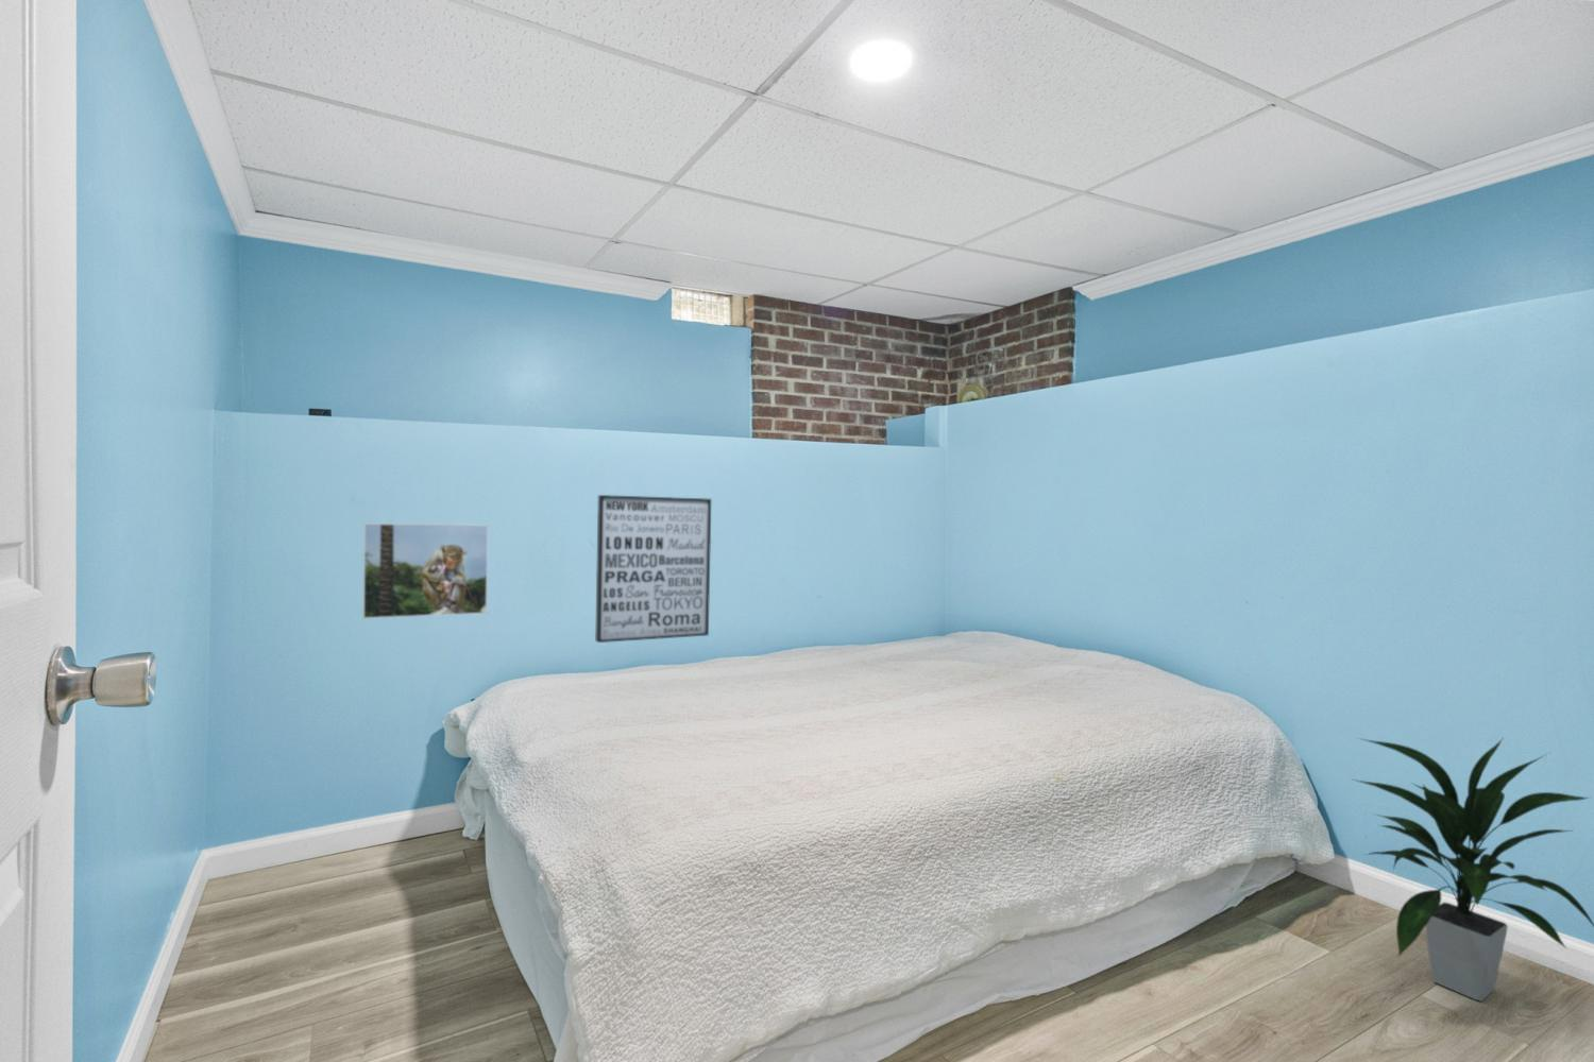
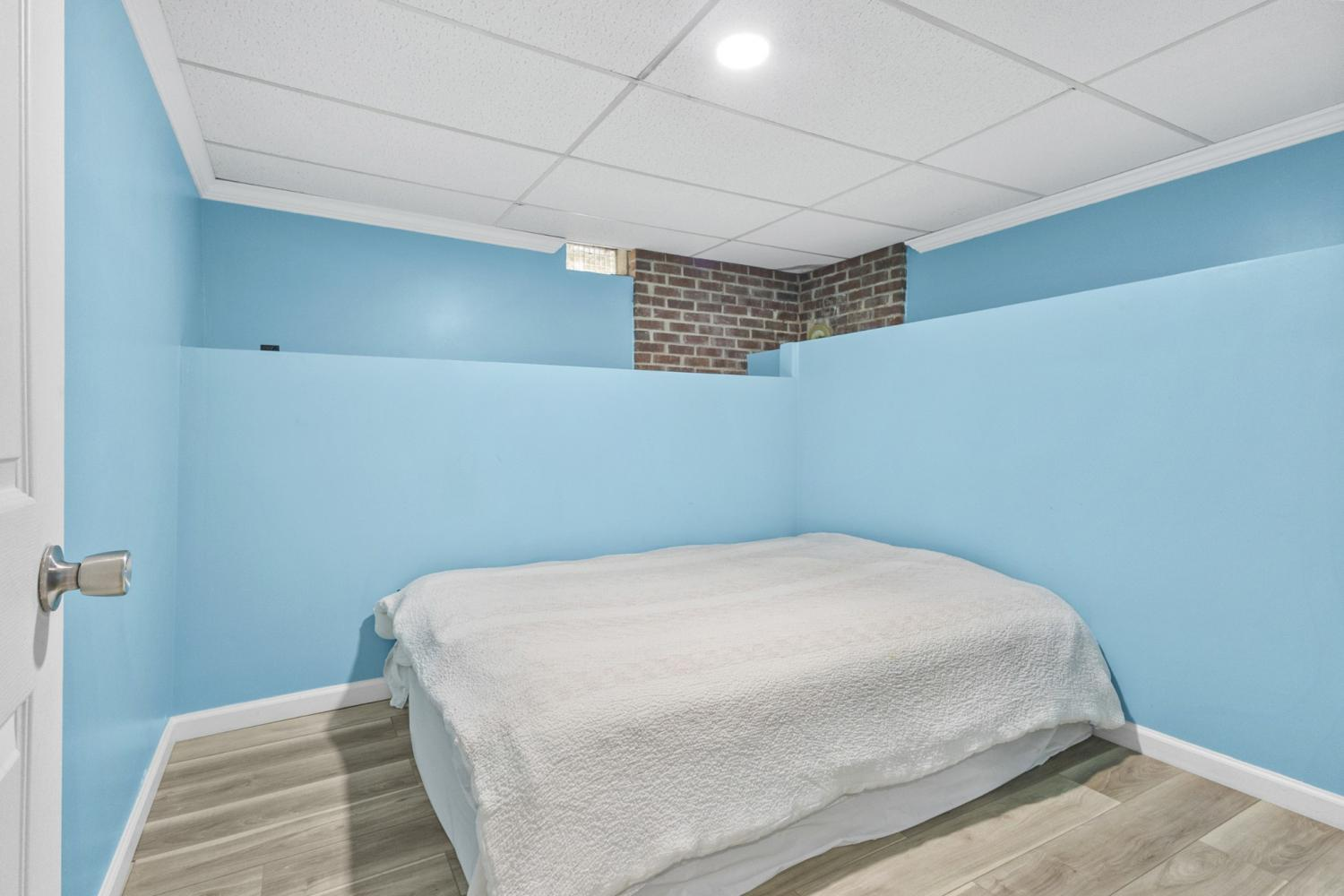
- indoor plant (1458, 859)
- wall art (655, 567)
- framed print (427, 569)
